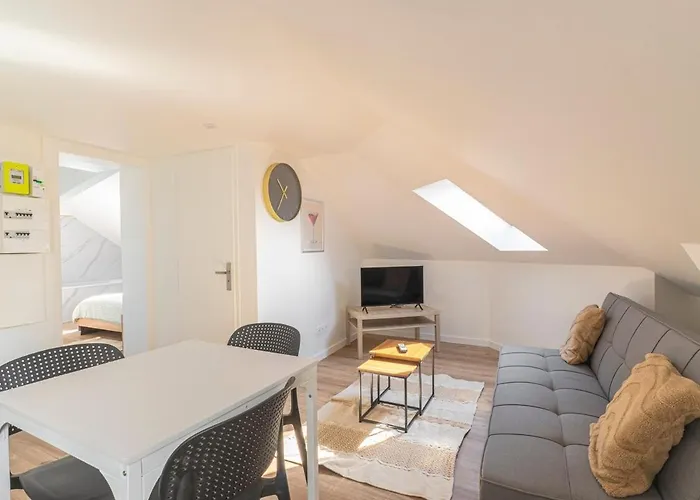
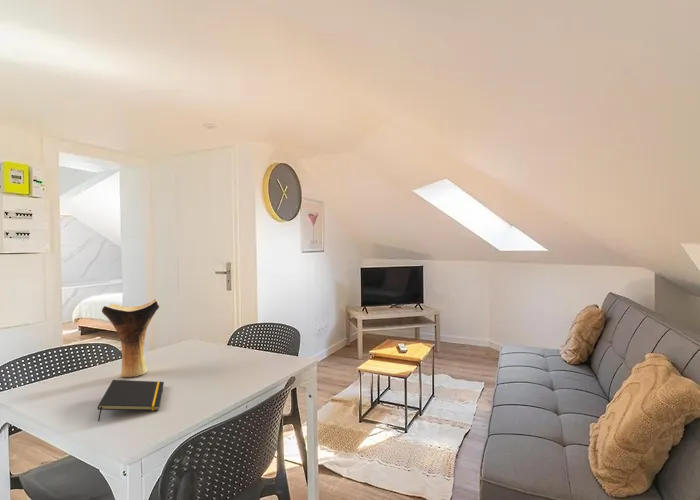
+ notepad (134, 394)
+ vase (132, 337)
